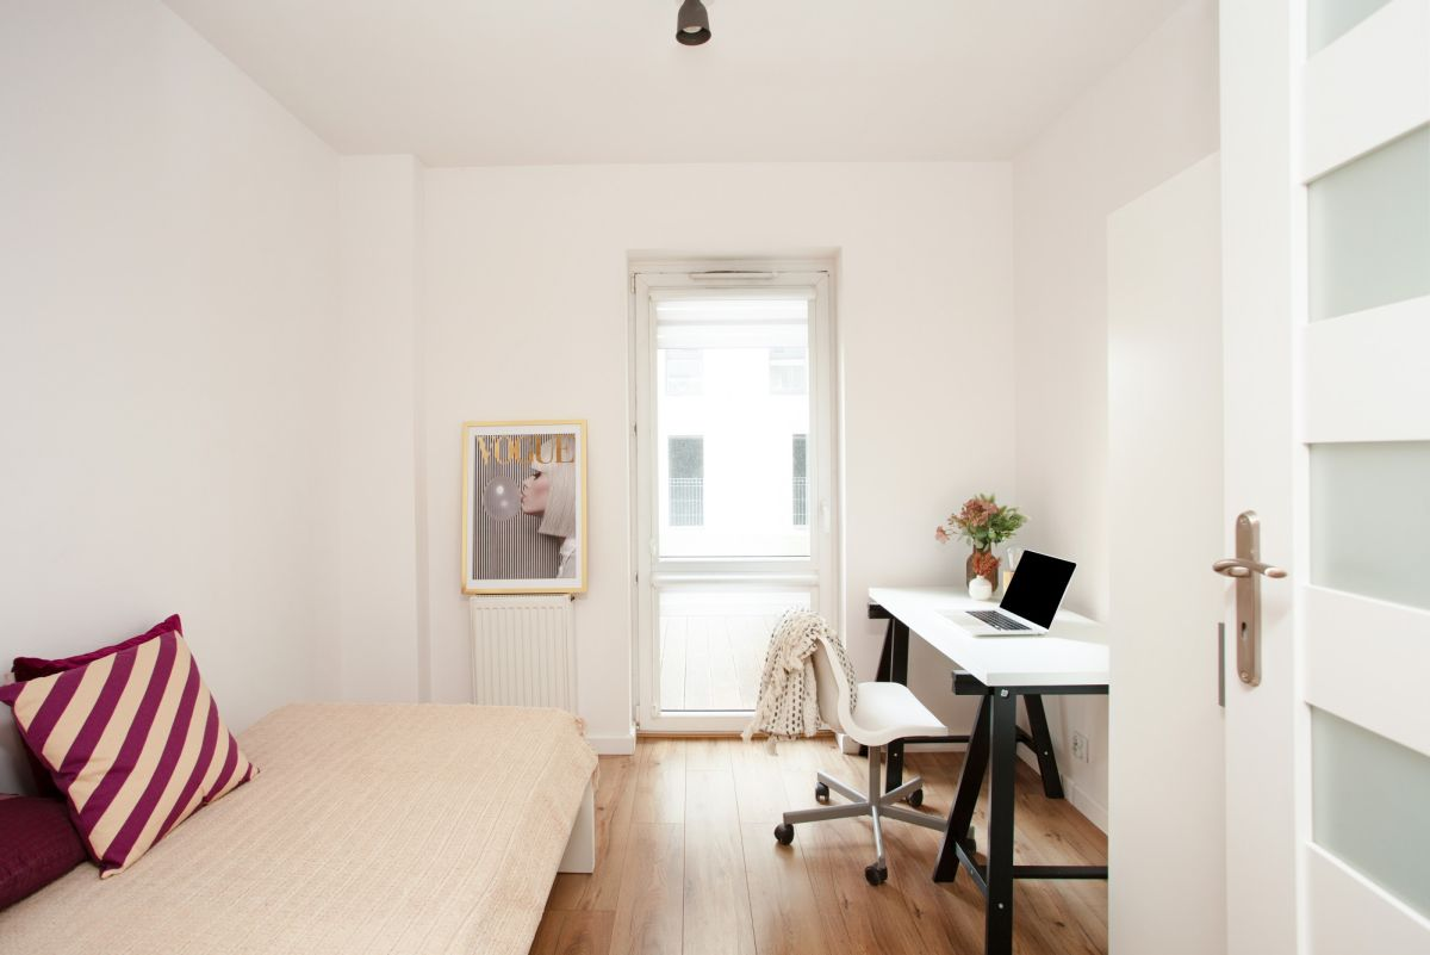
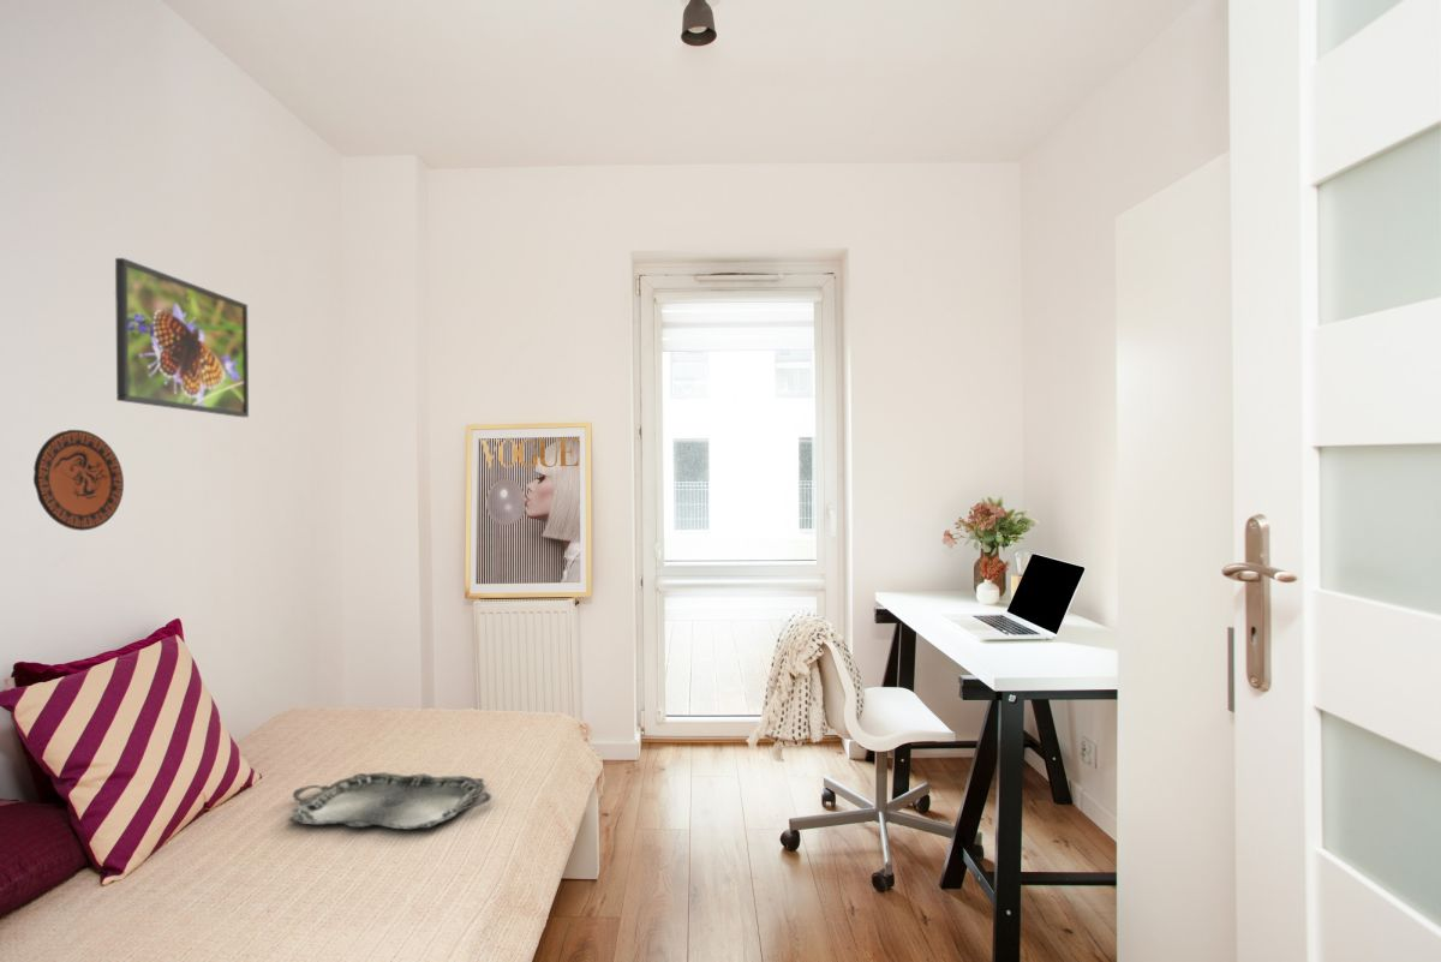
+ decorative plate (79, 479)
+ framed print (190, 346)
+ serving tray (391, 799)
